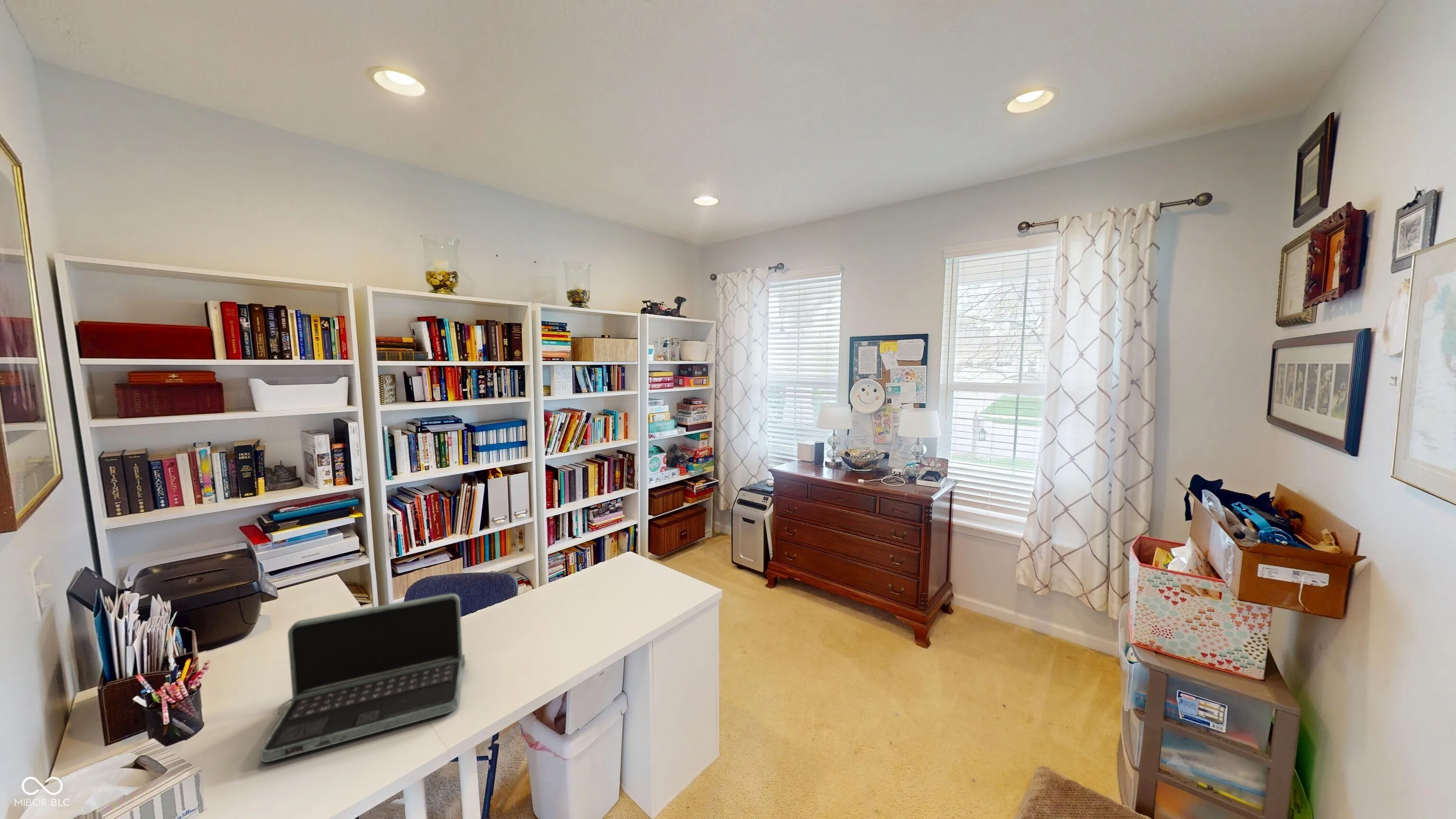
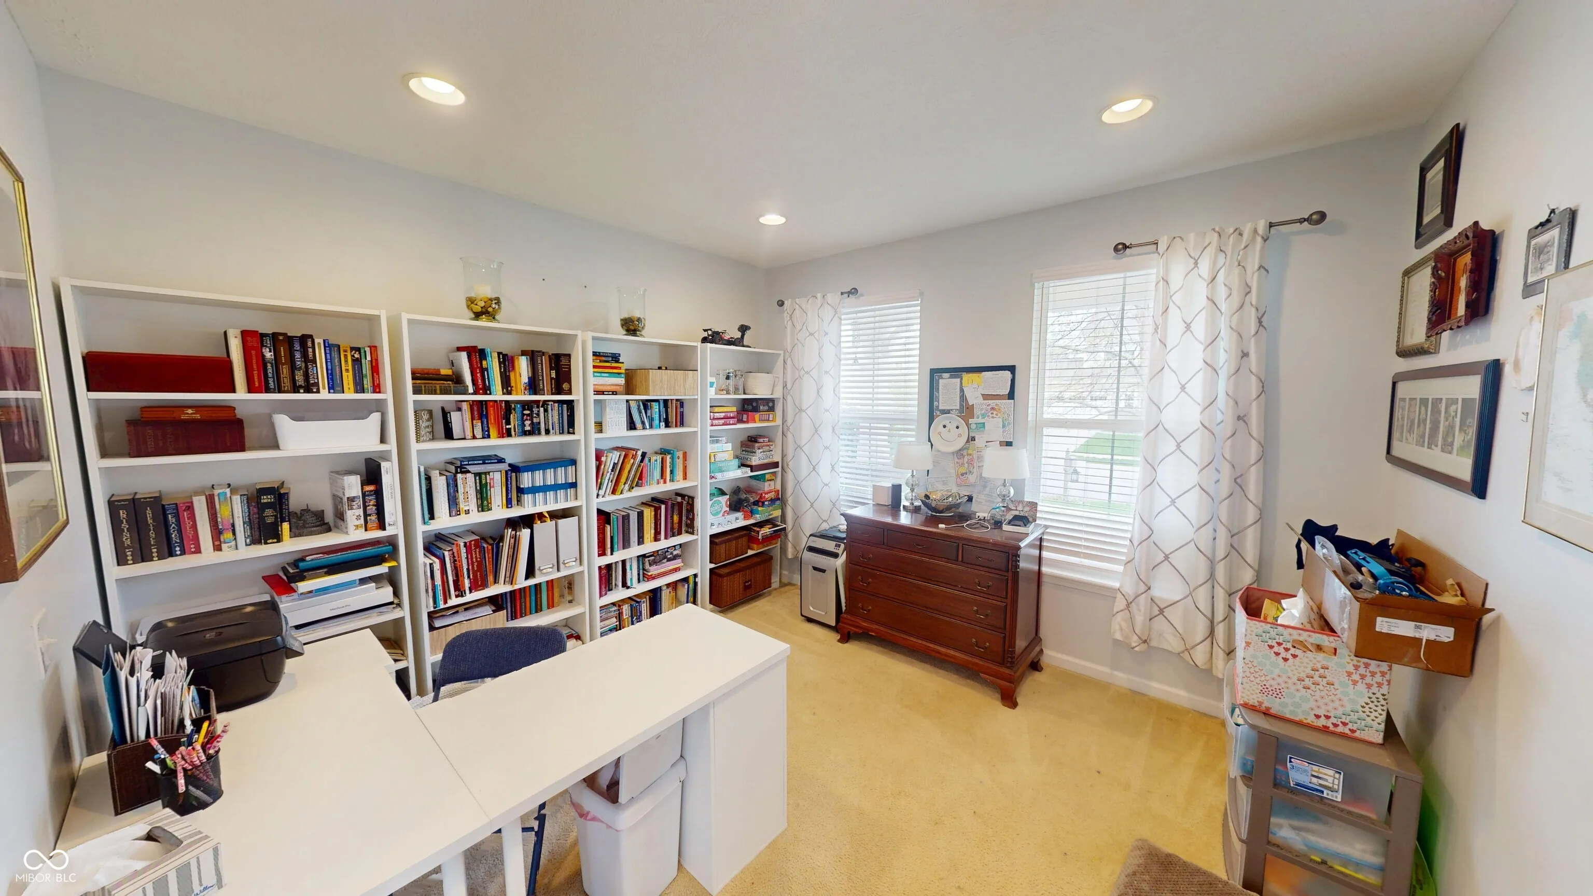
- laptop (369, 663)
